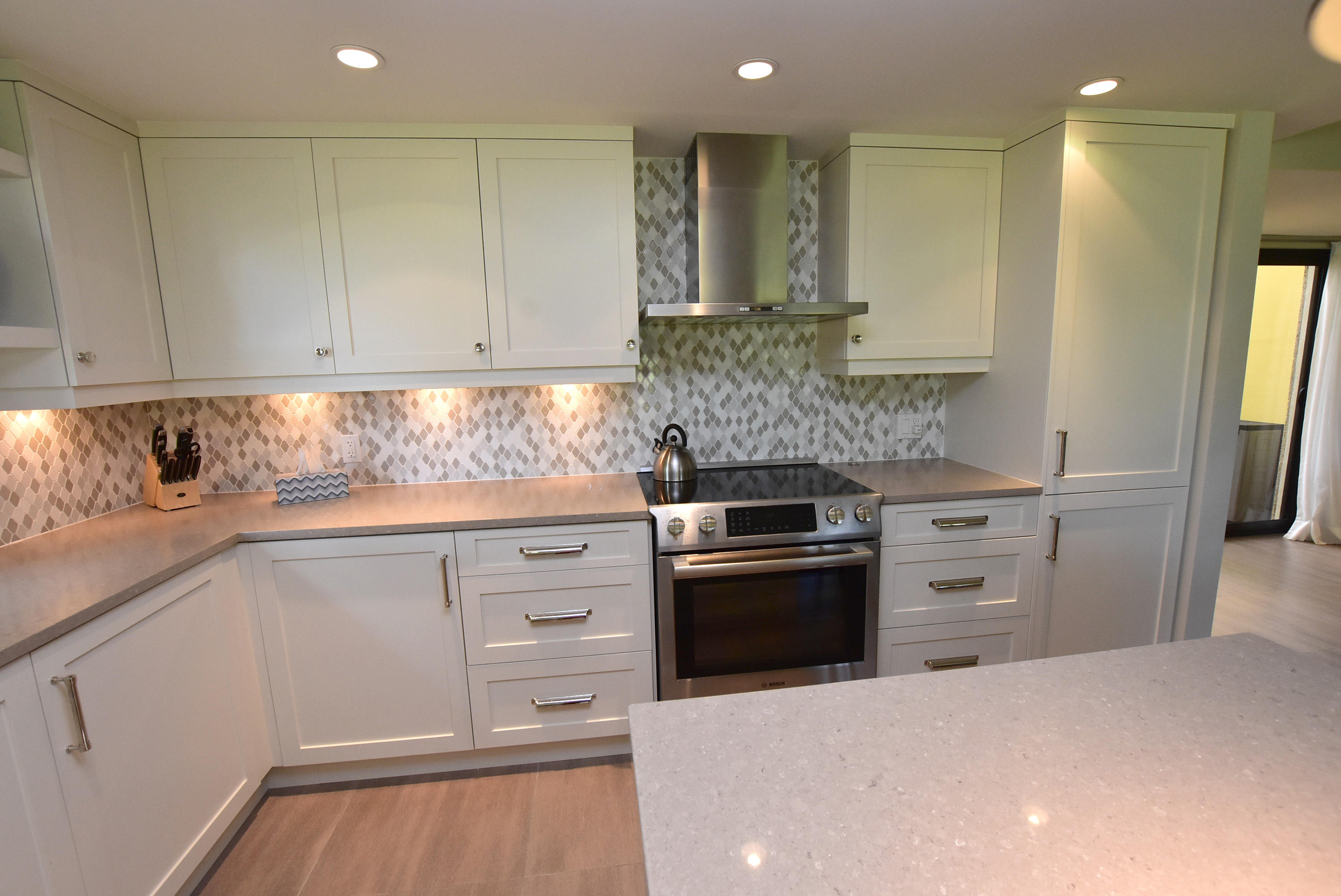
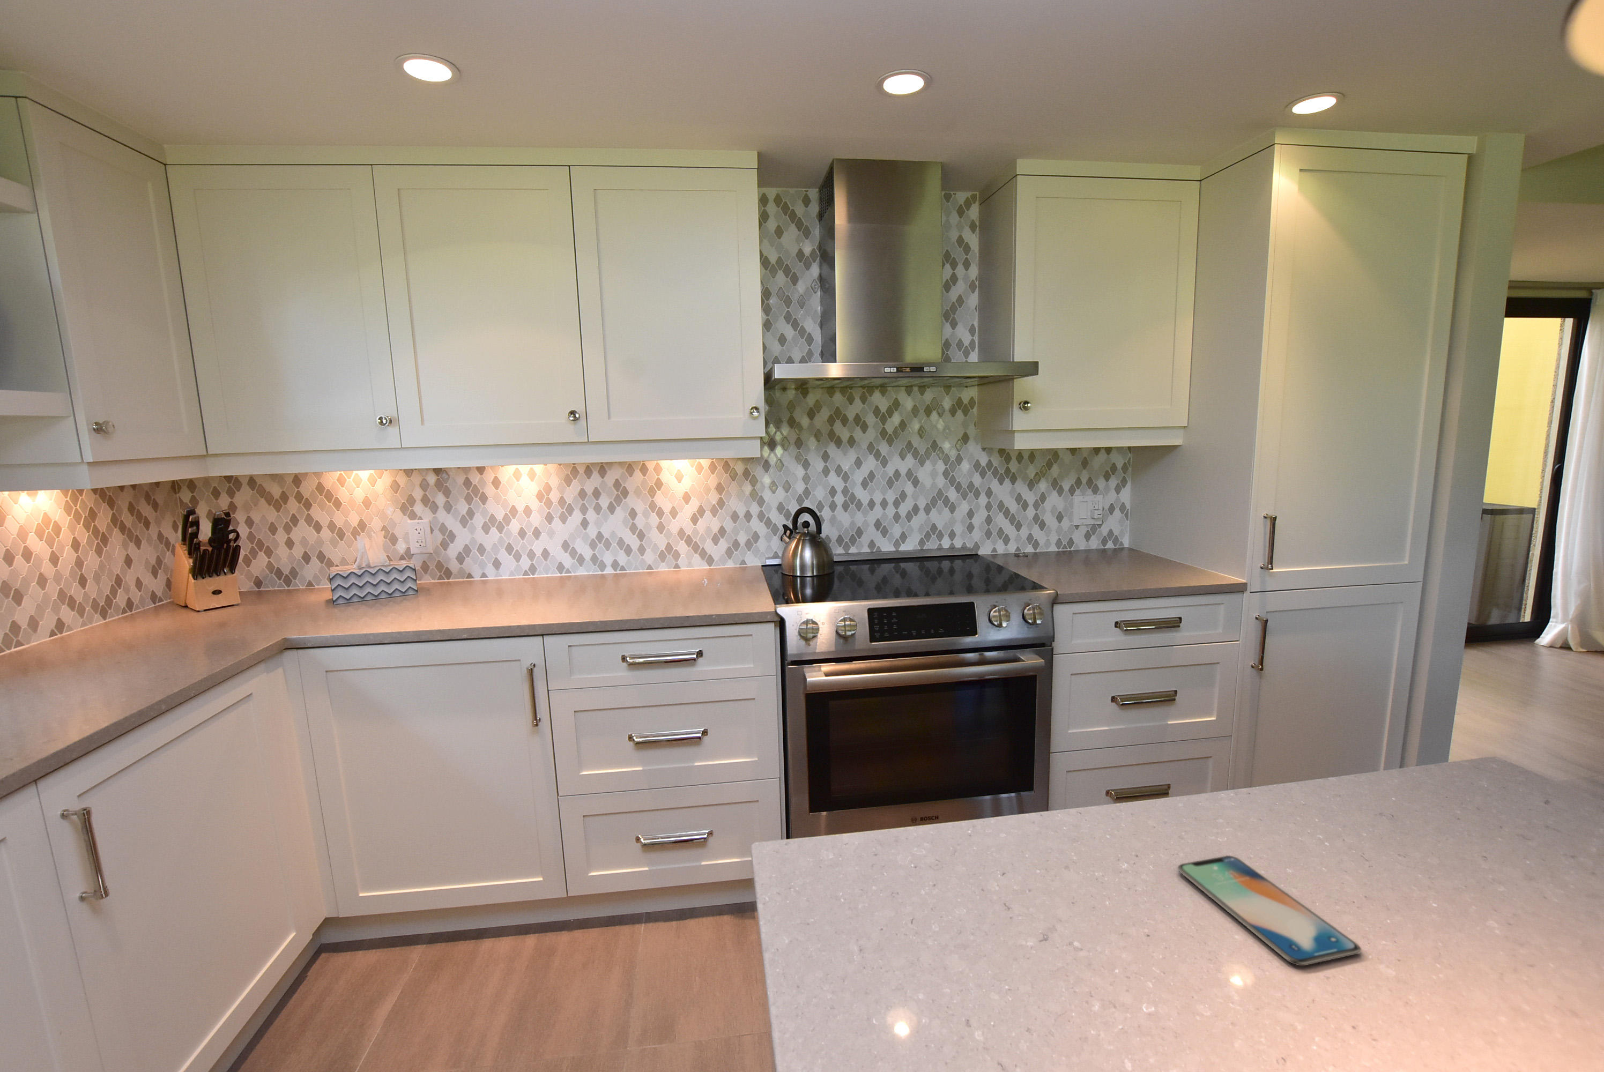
+ smartphone (1261, 904)
